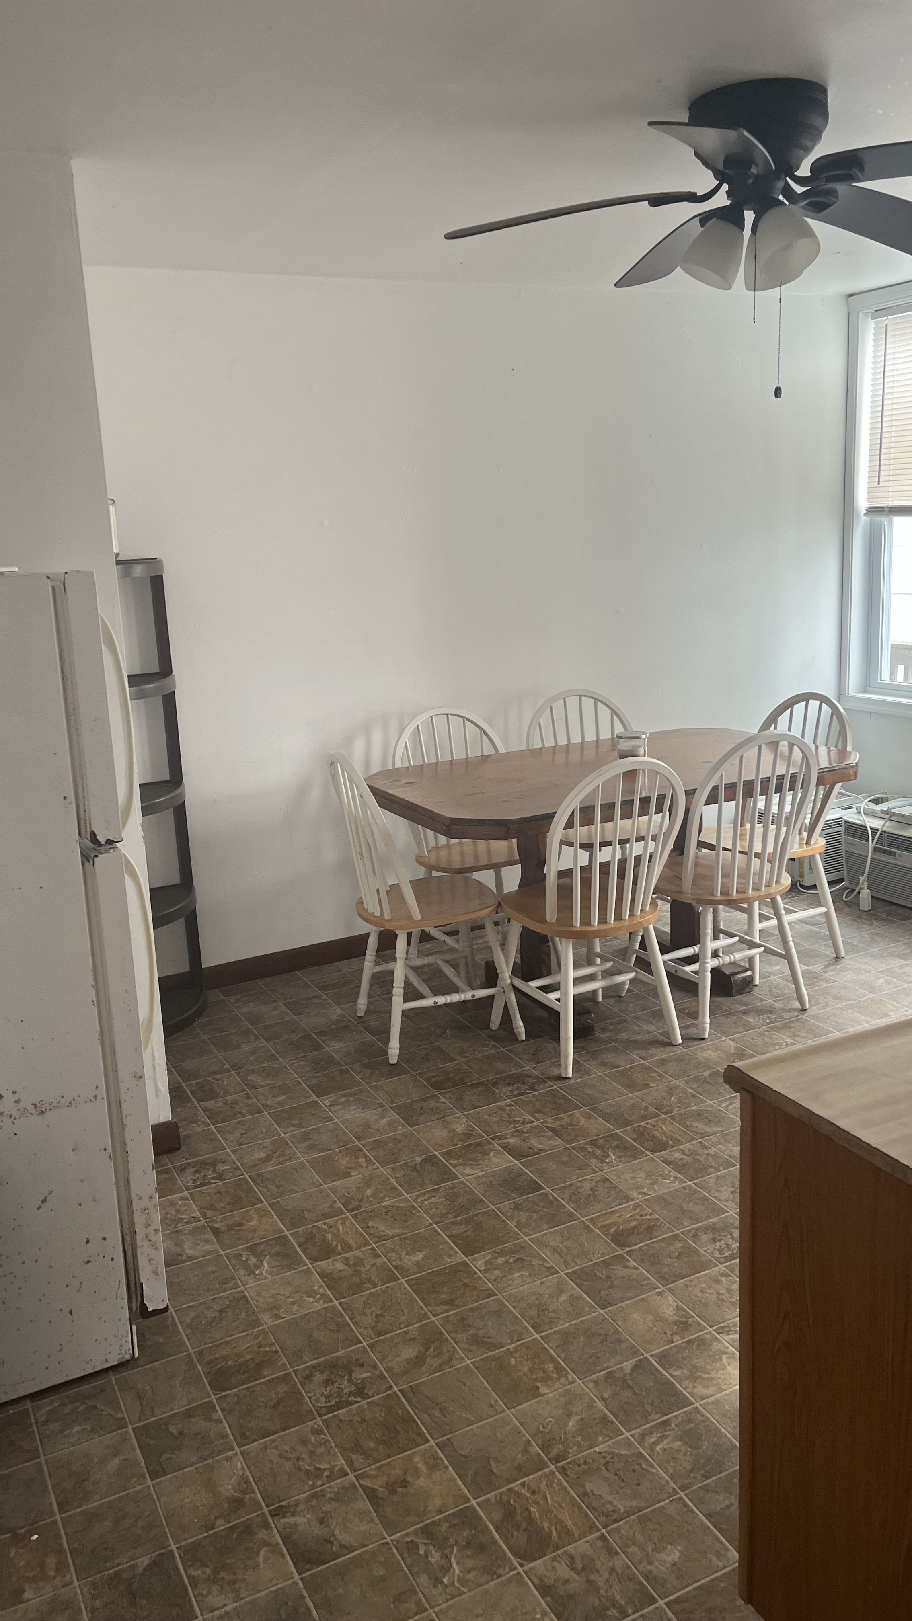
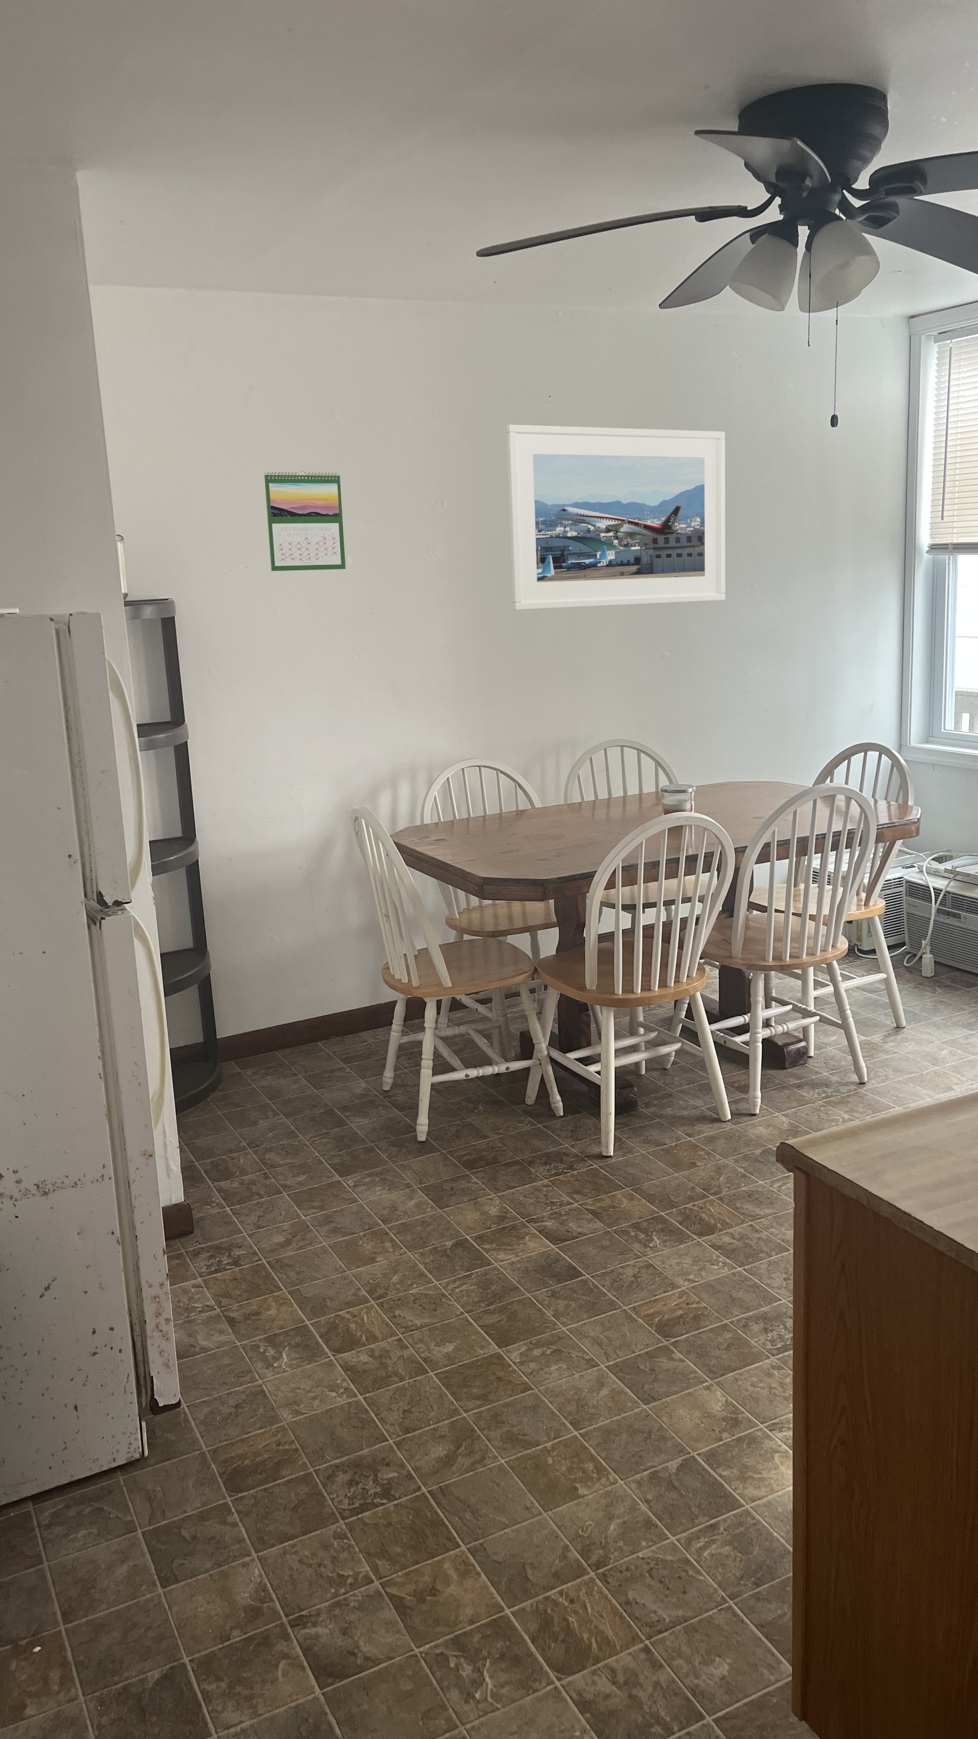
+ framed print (622, 518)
+ calendar (306, 521)
